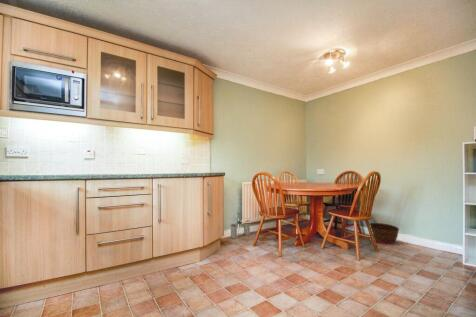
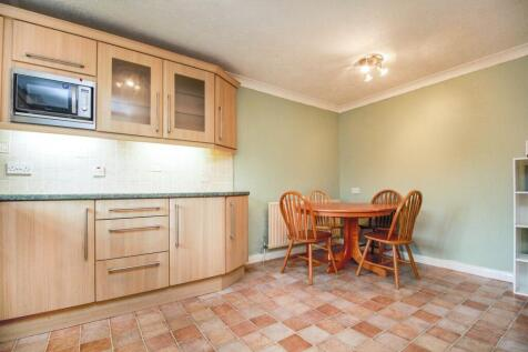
- basket (382, 233)
- trash can (244, 227)
